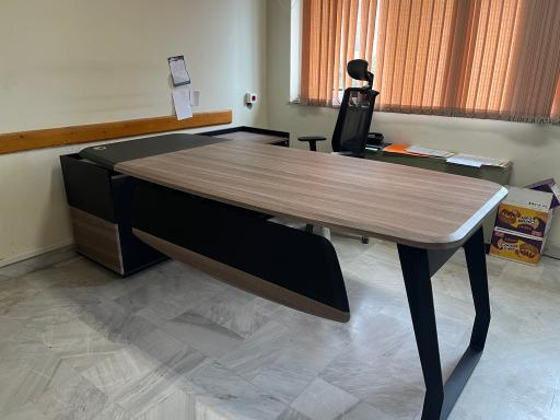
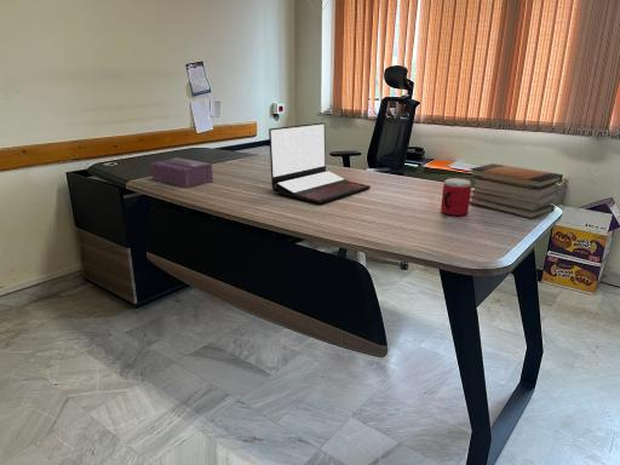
+ tissue box (180, 171)
+ laptop (321, 160)
+ book stack (512, 189)
+ mug (453, 196)
